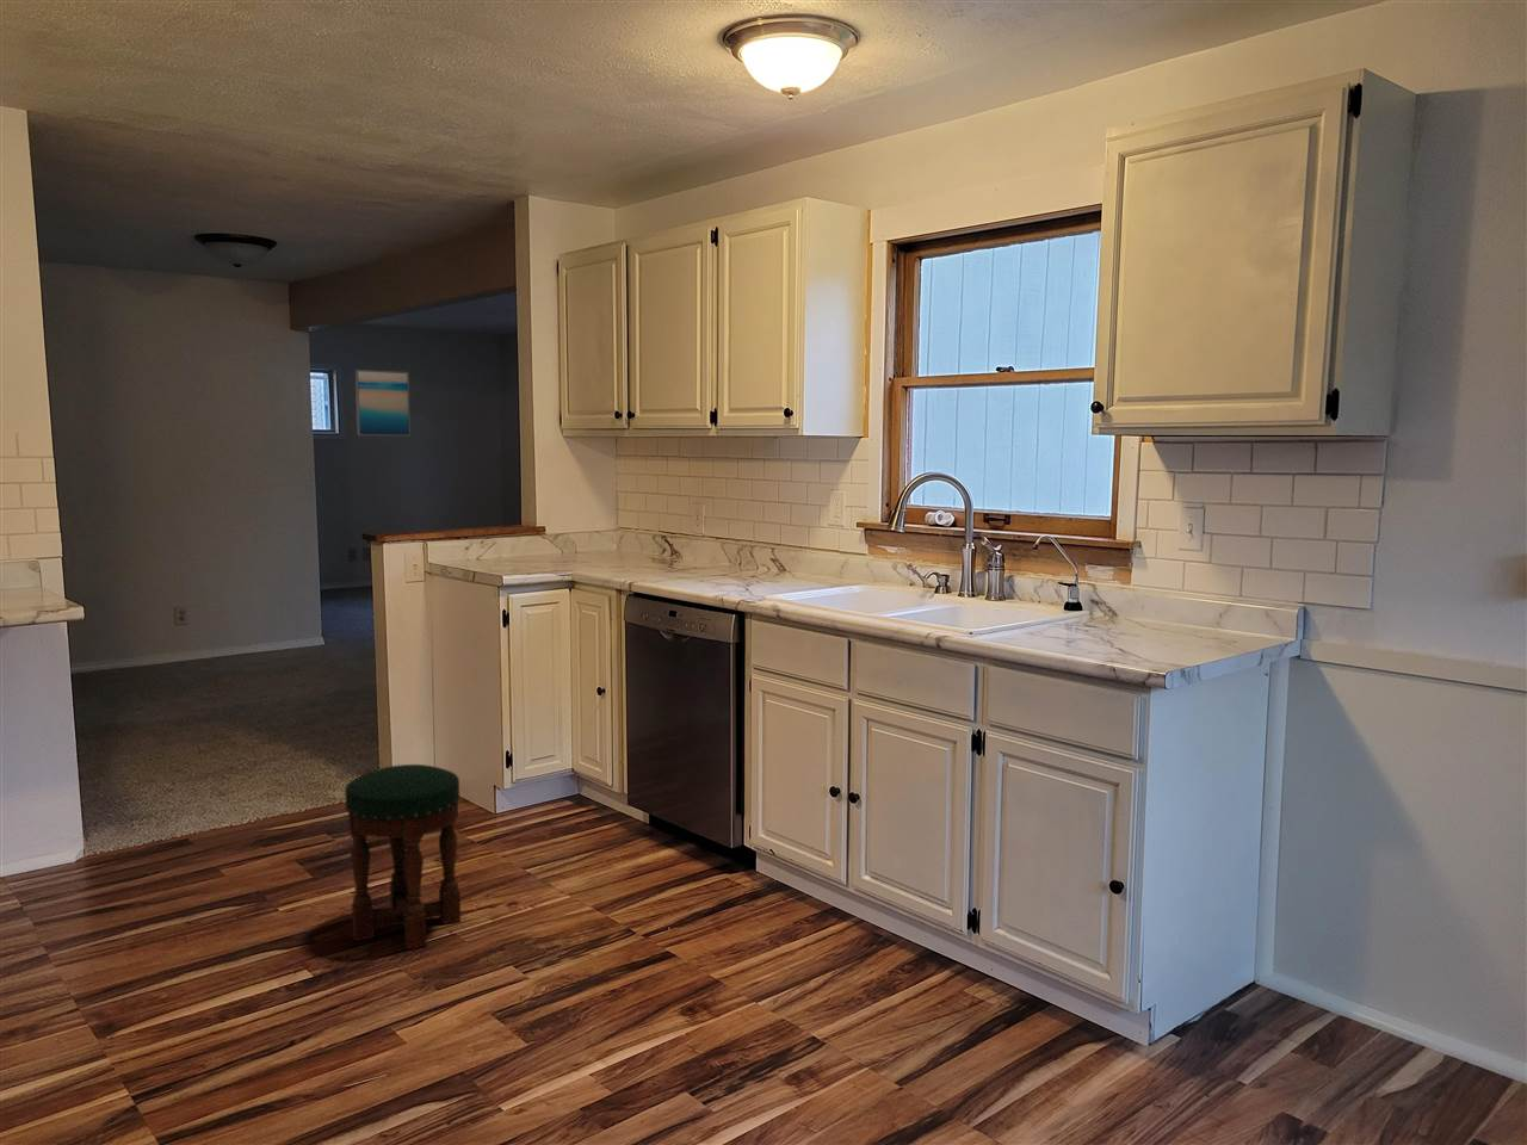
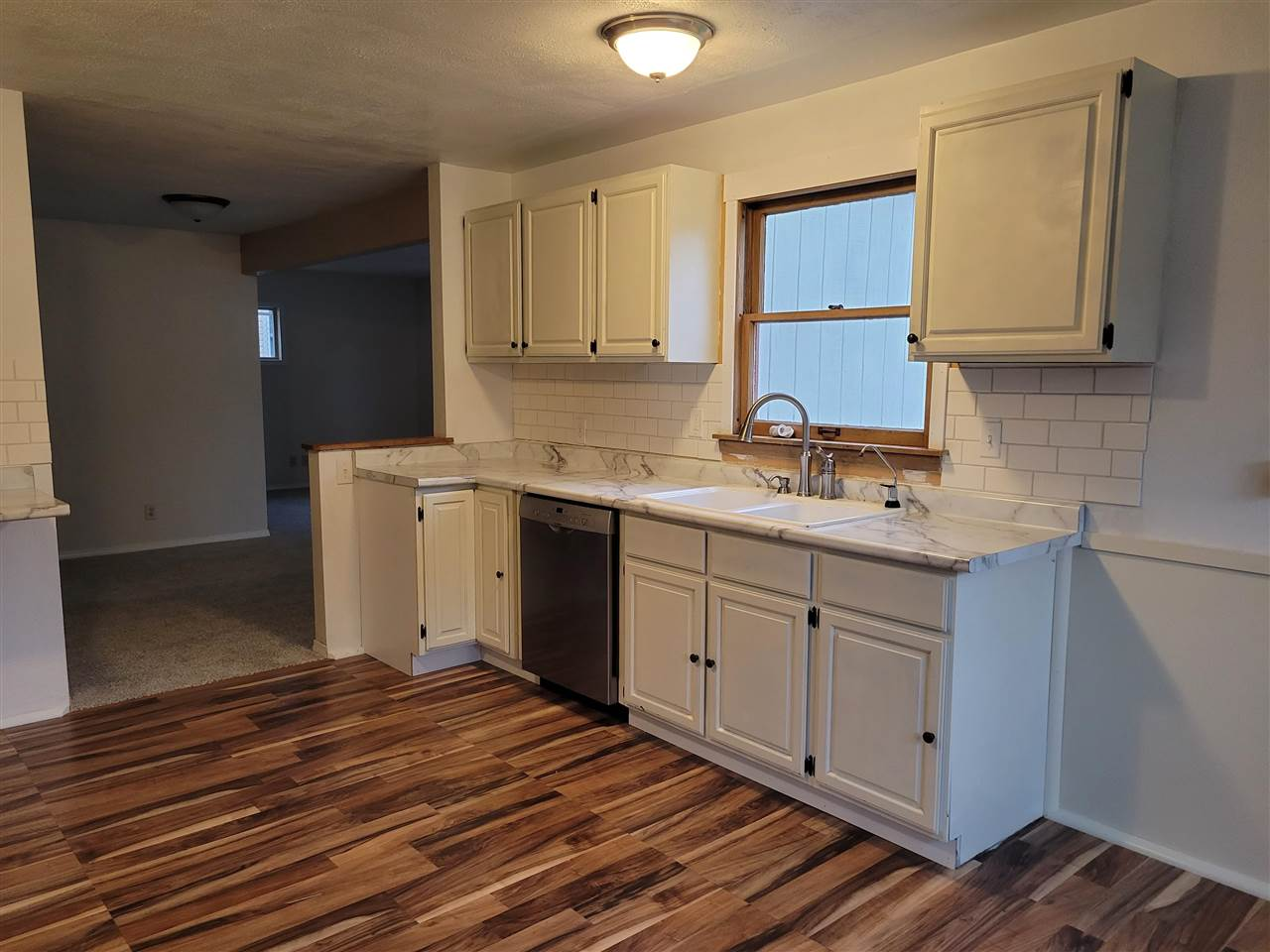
- wall art (382, 403)
- stool (404, 849)
